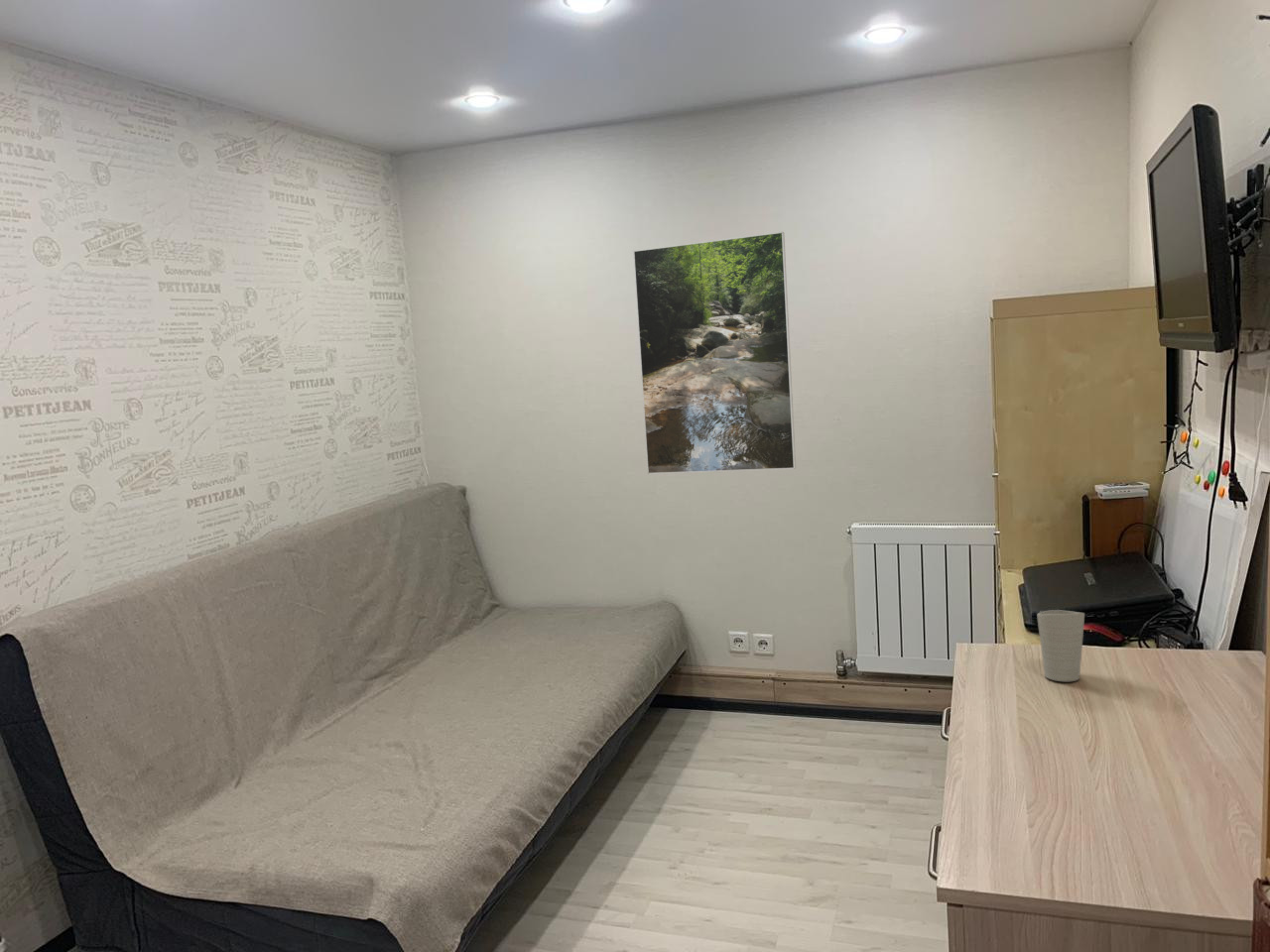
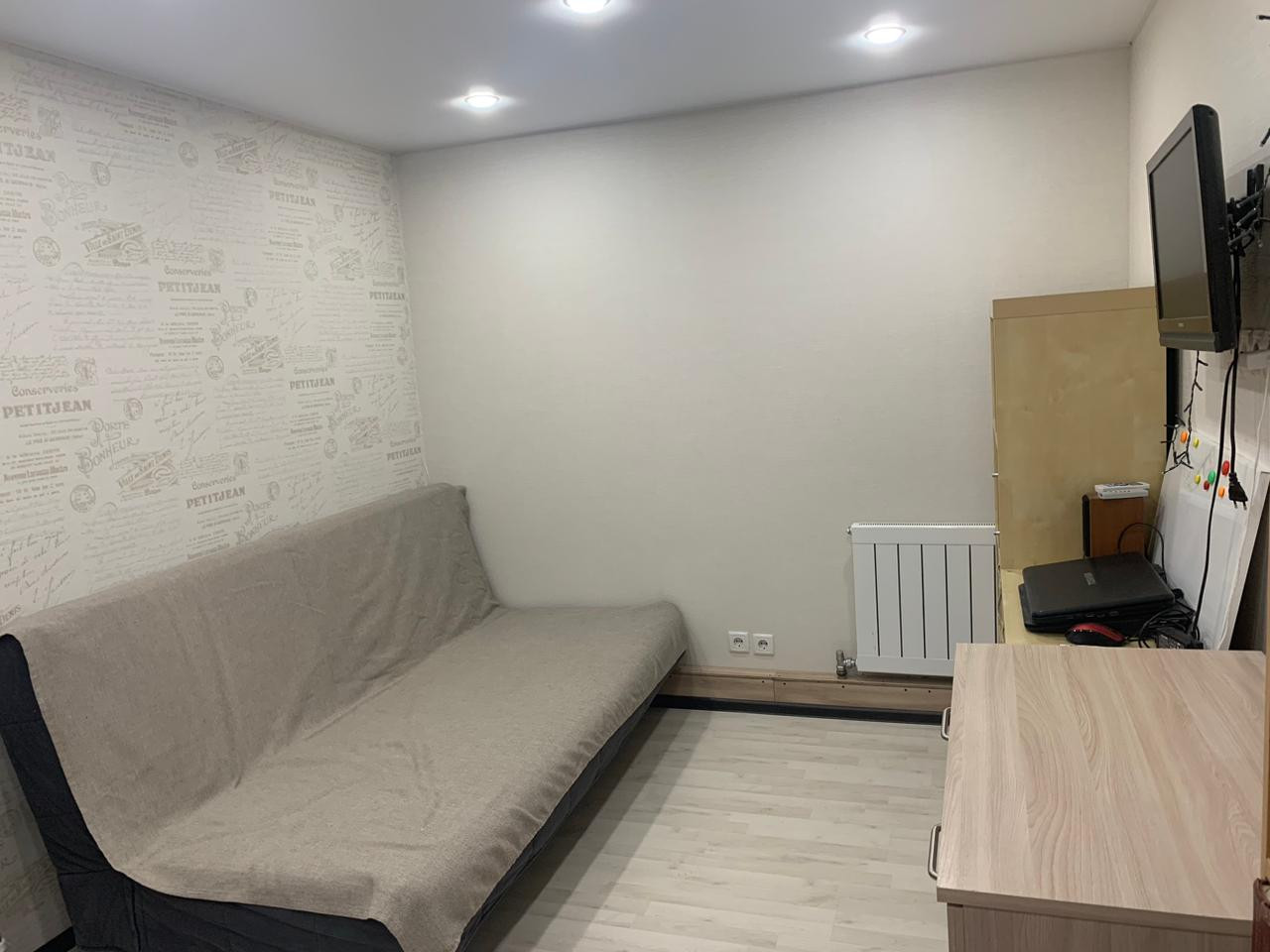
- cup (1061, 643)
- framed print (712, 357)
